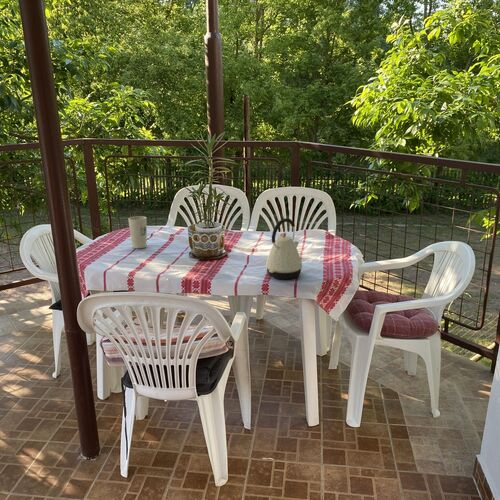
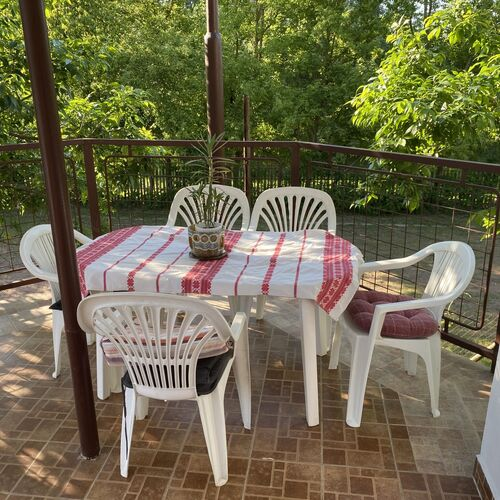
- cup (138, 232)
- kettle (284, 246)
